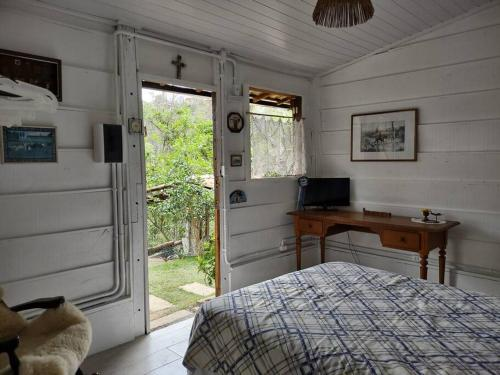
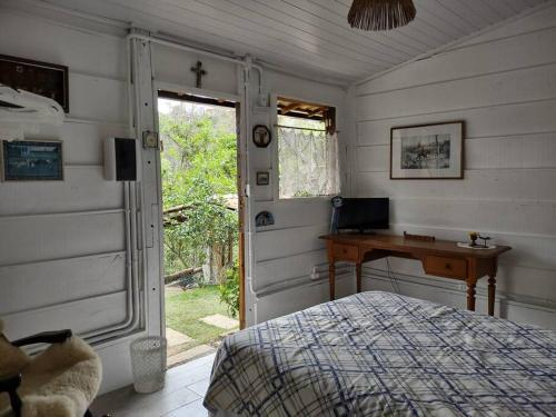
+ wastebasket (149, 364)
